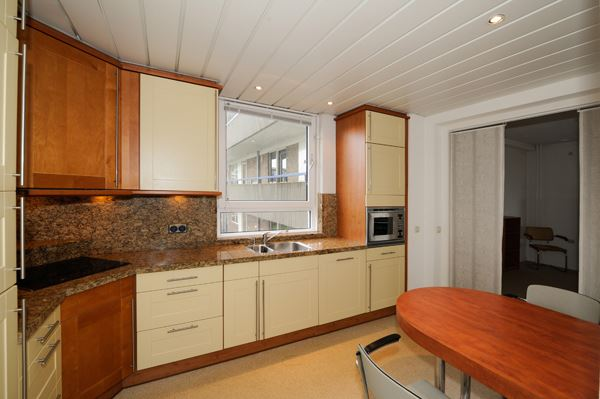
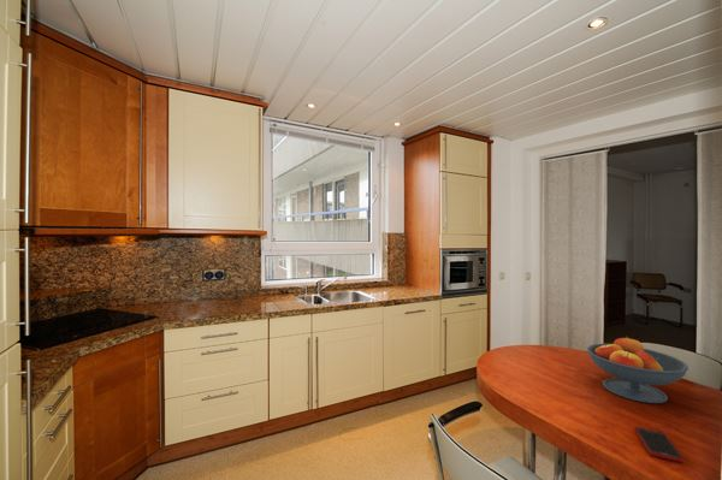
+ cell phone (657, 443)
+ fruit bowl (633, 367)
